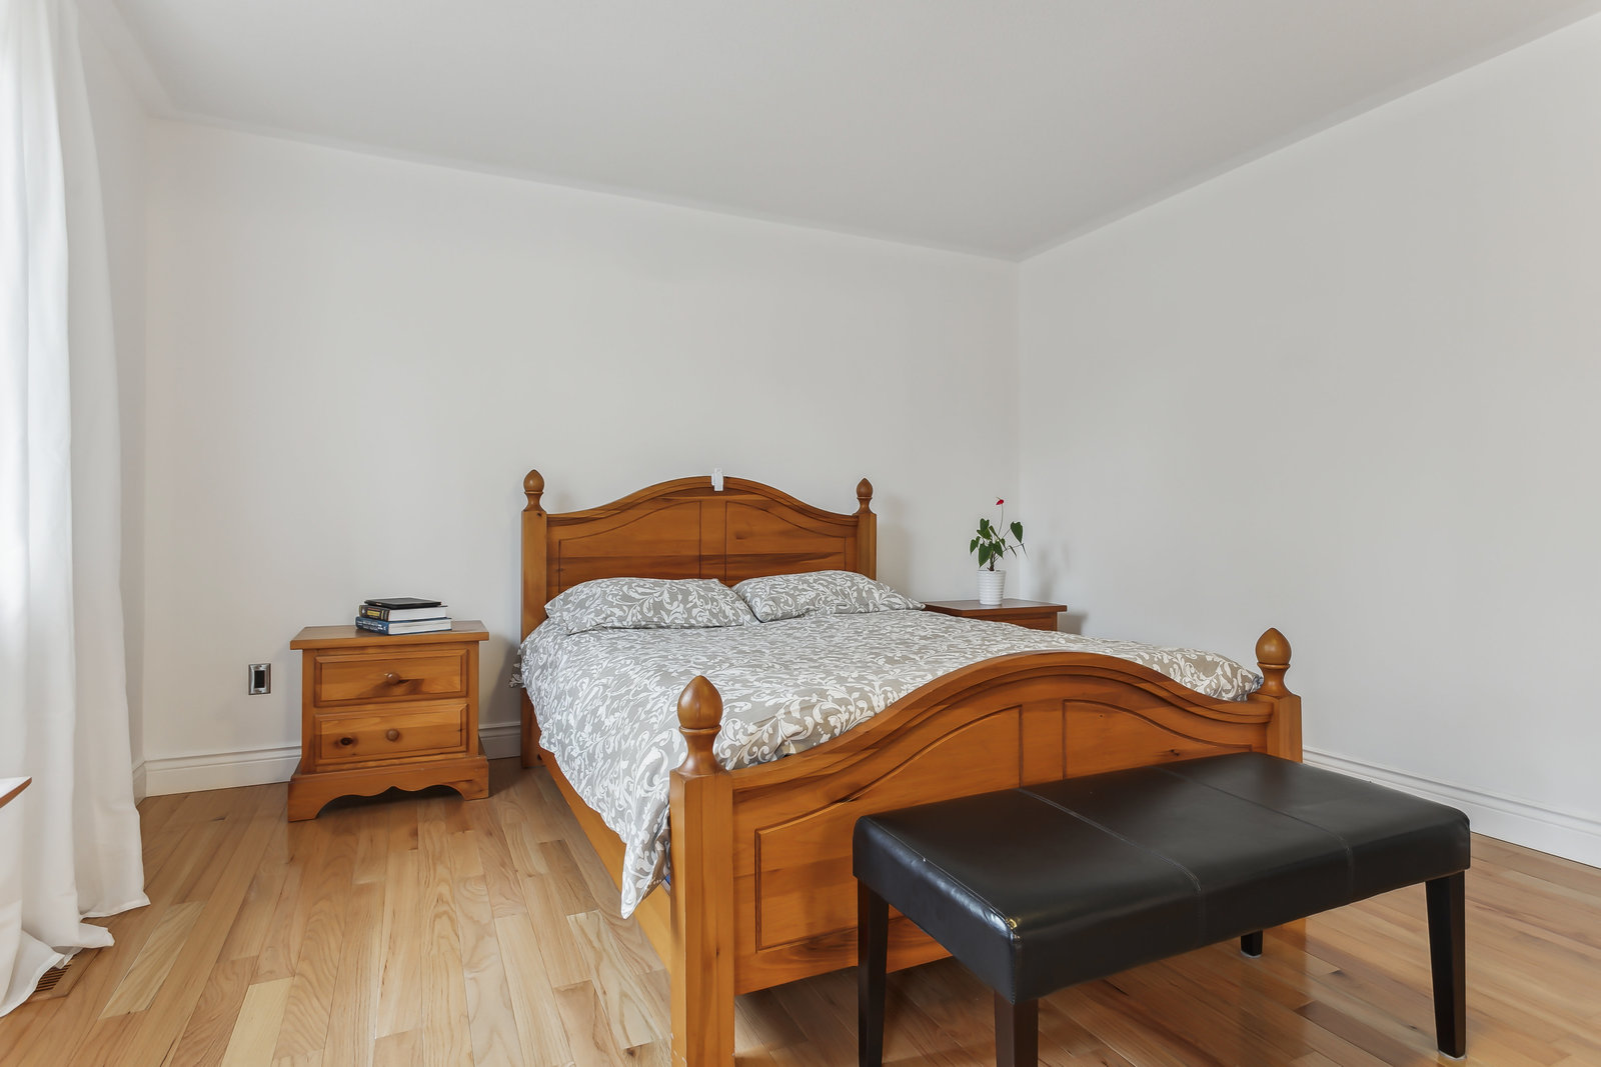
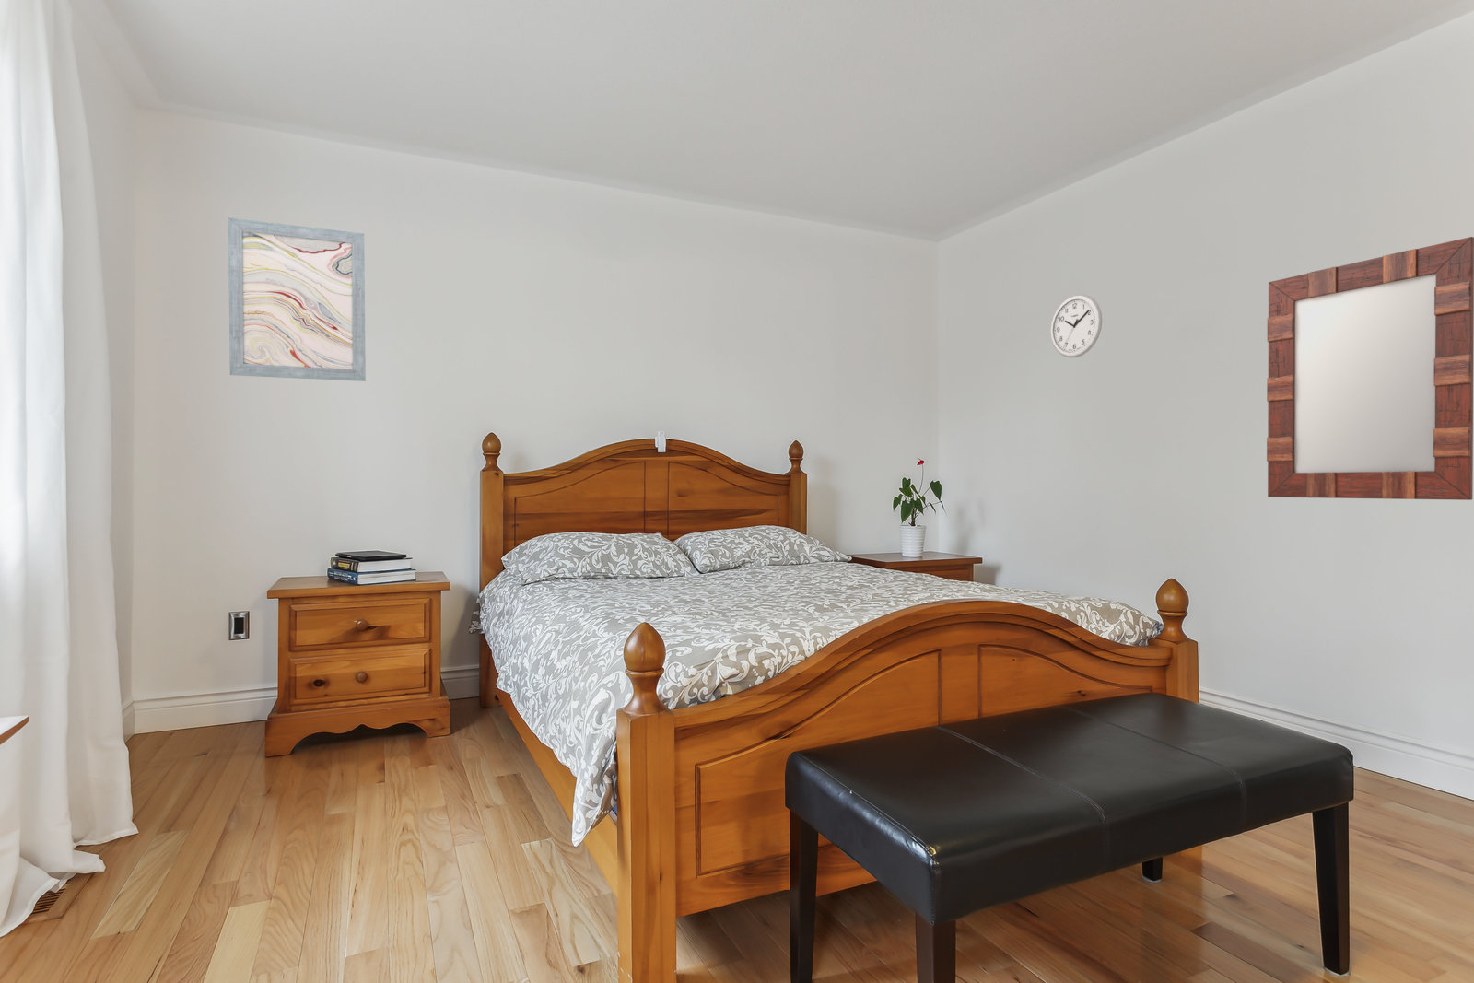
+ wall clock (1074, 325)
+ home mirror (1360, 380)
+ wall art (298, 302)
